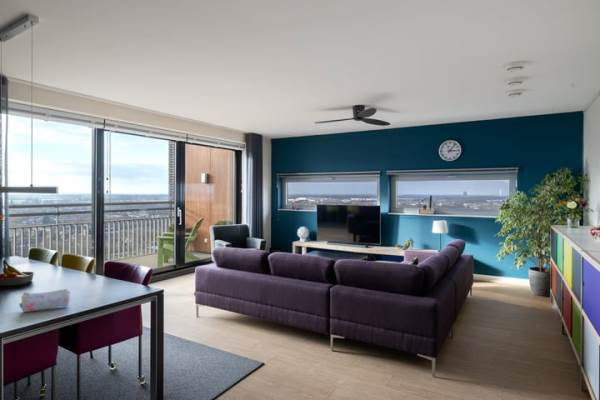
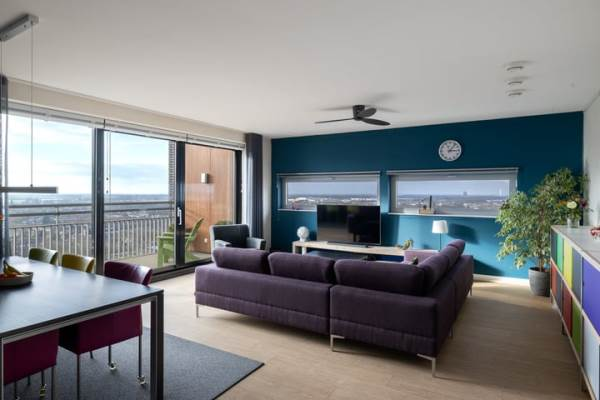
- pencil case (46, 299)
